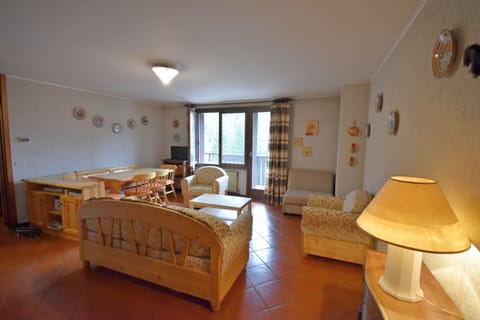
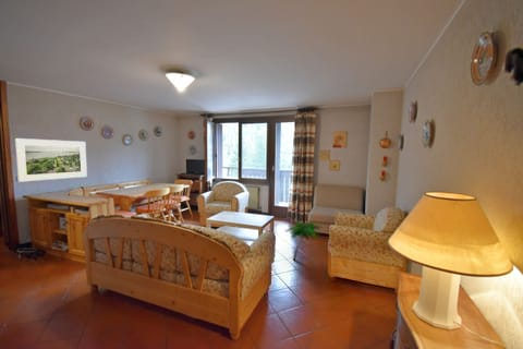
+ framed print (54, 159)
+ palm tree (306, 239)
